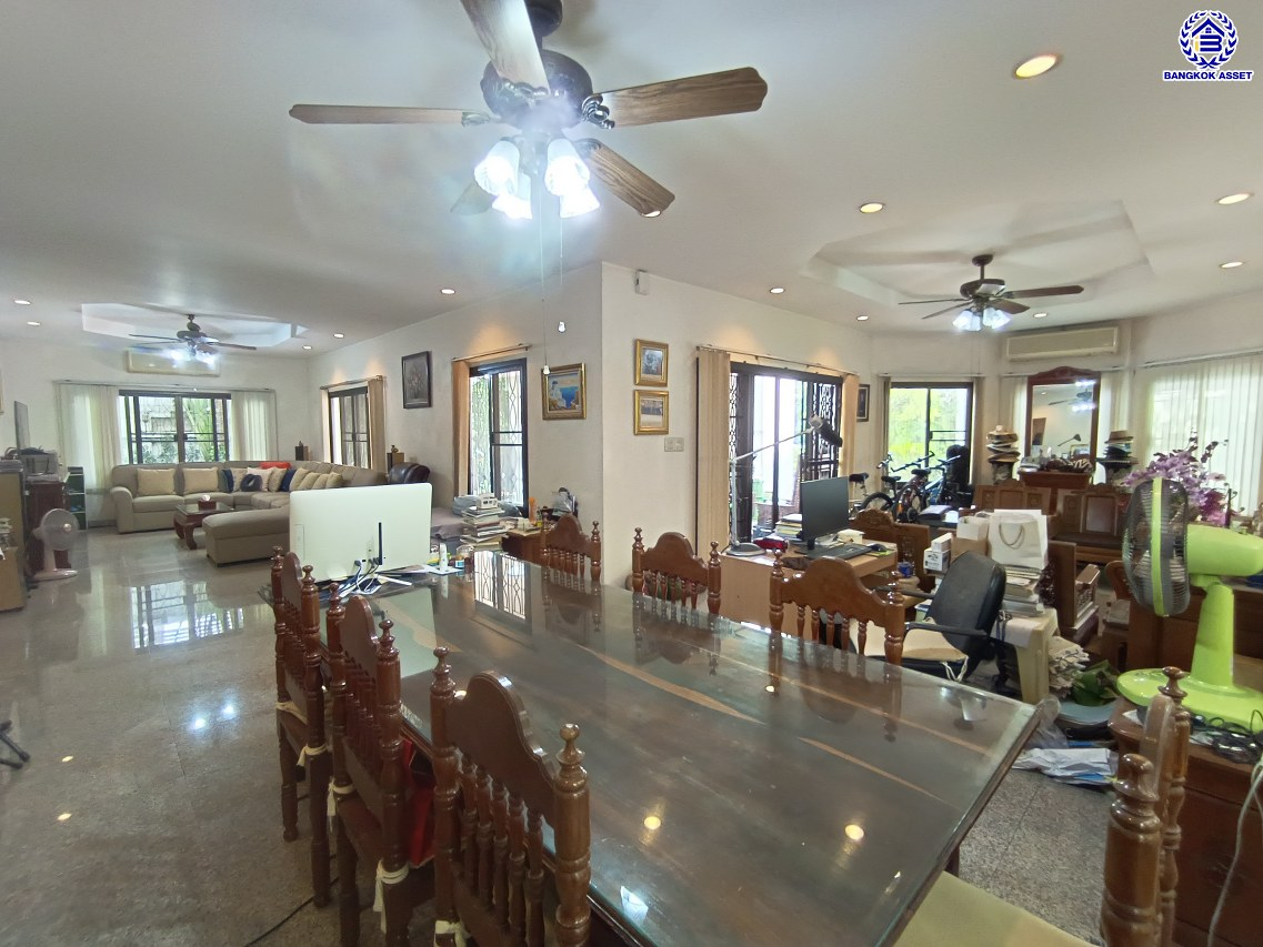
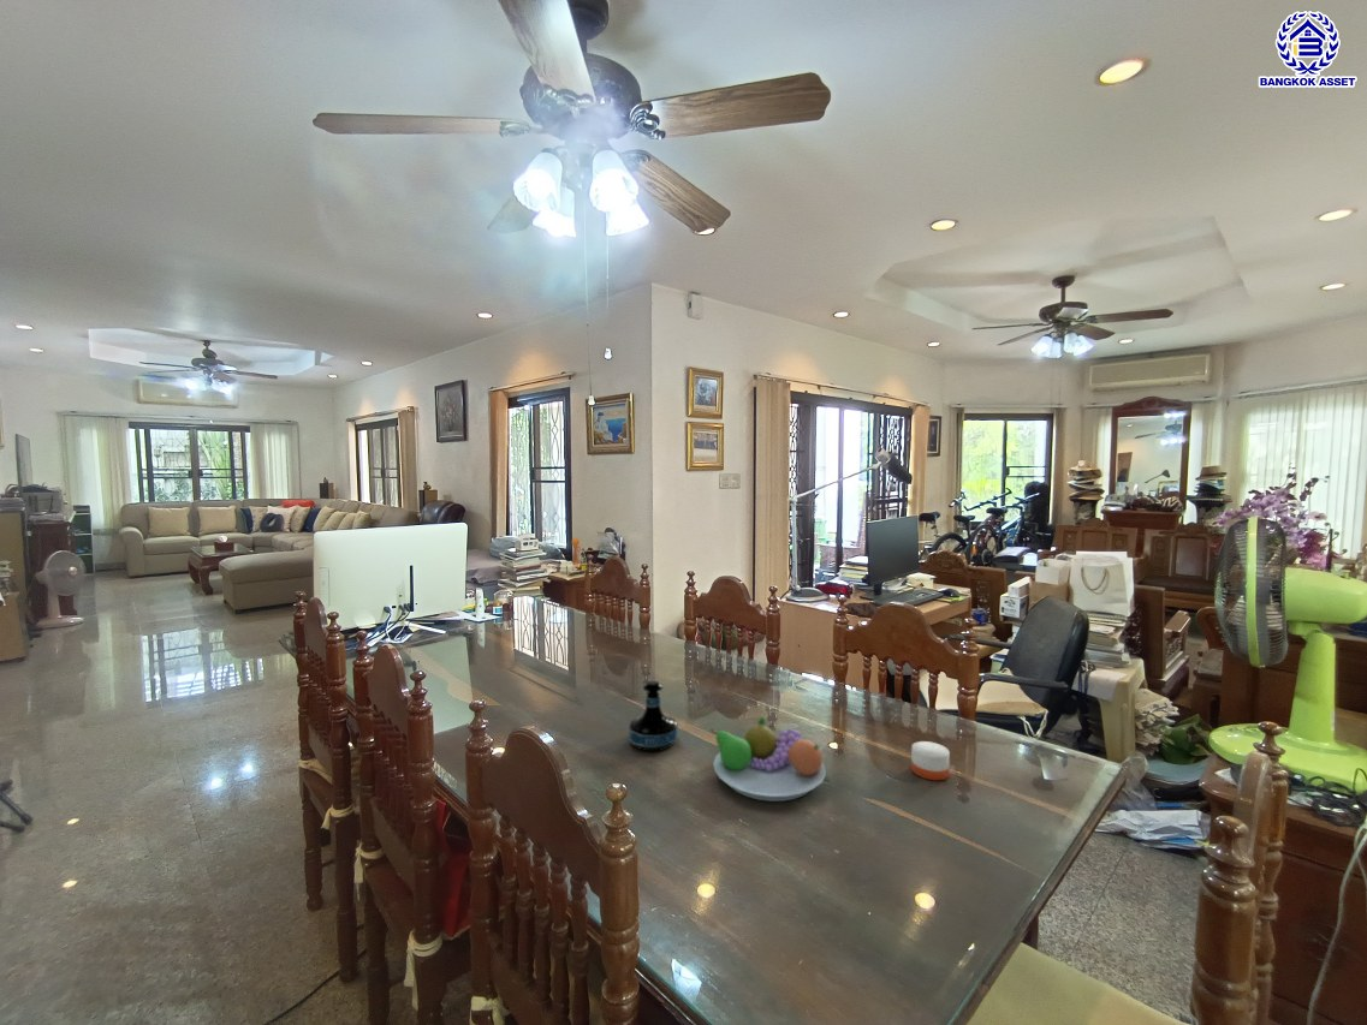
+ candle (929, 747)
+ tequila bottle (653, 711)
+ fruit bowl (765, 752)
